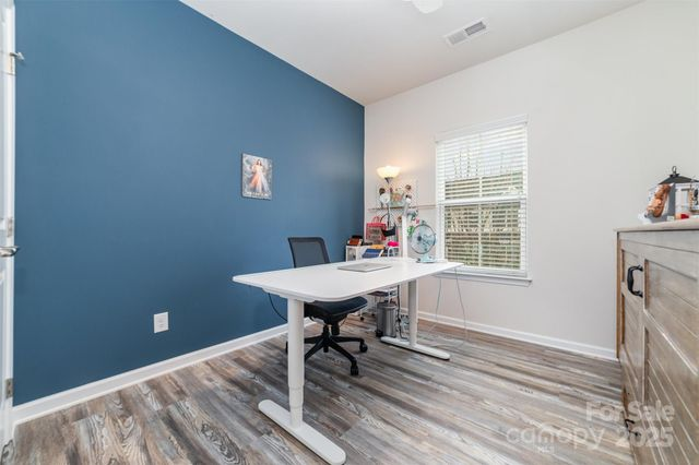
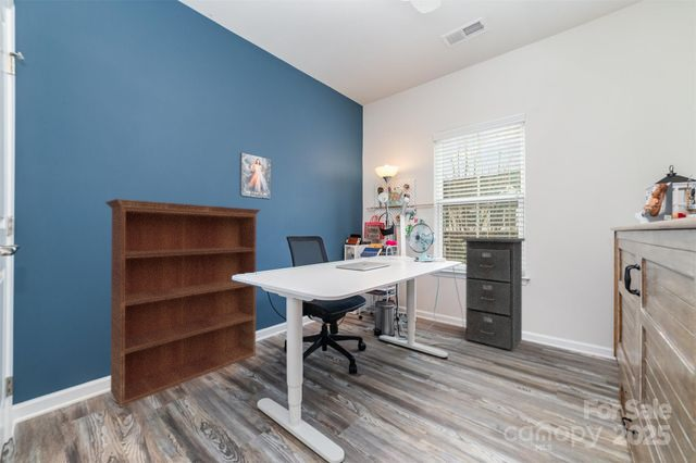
+ filing cabinet (493, 289)
+ bookcase (192, 288)
